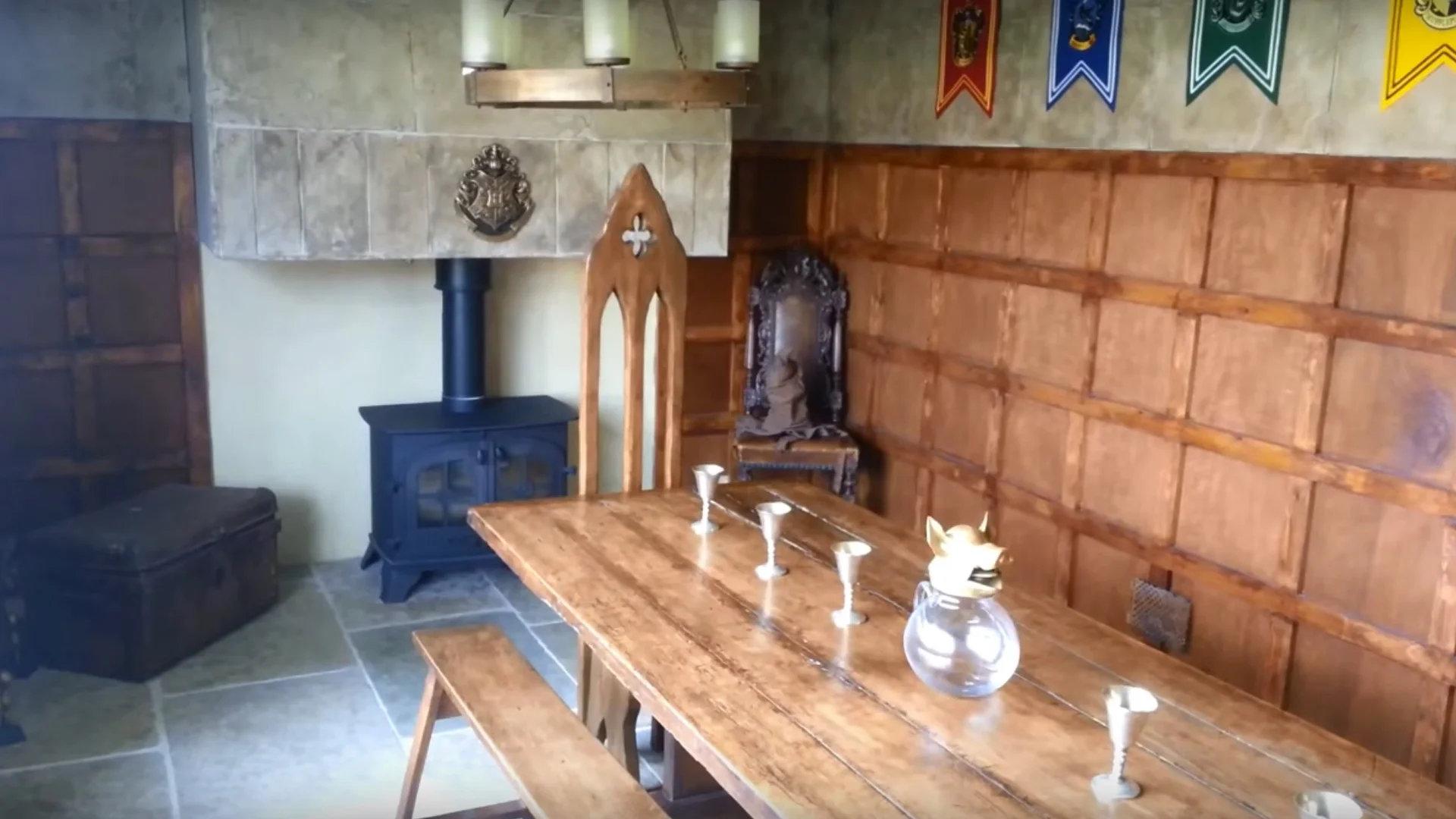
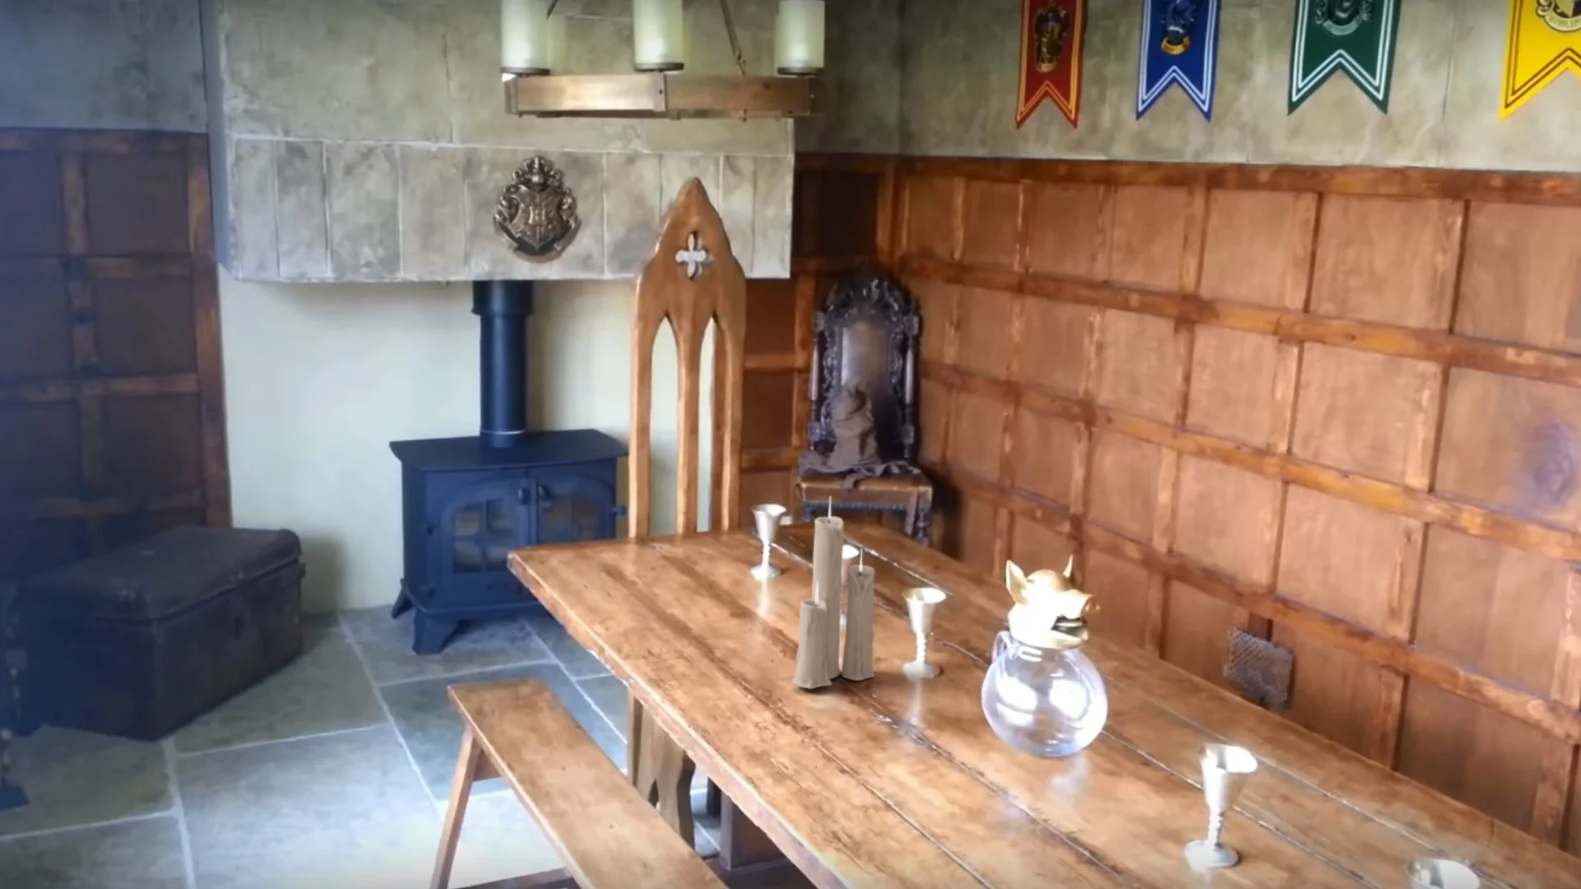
+ candle (832, 584)
